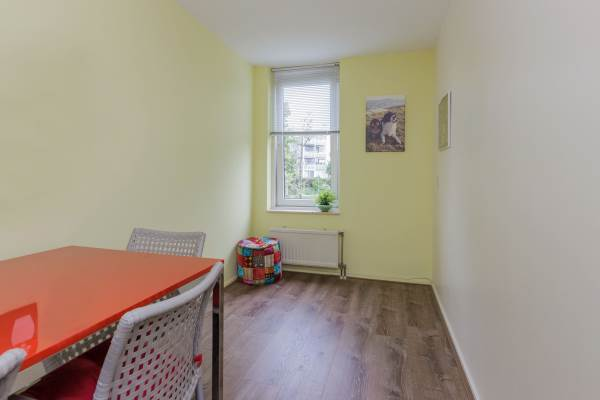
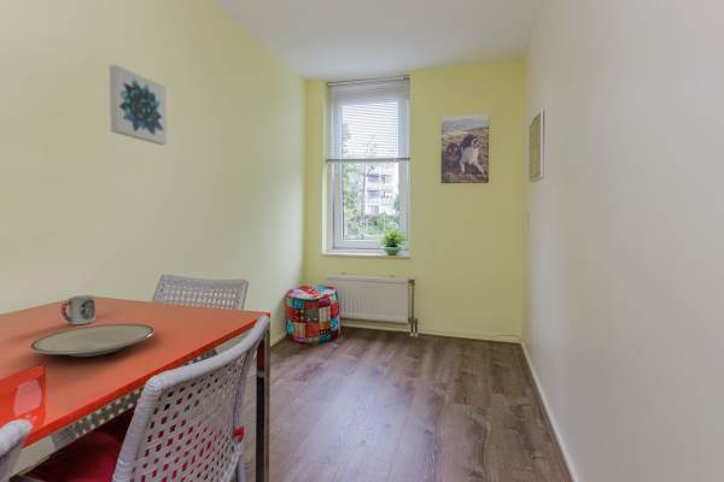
+ wall art (140, 107)
+ cup (77, 310)
+ plate (97, 342)
